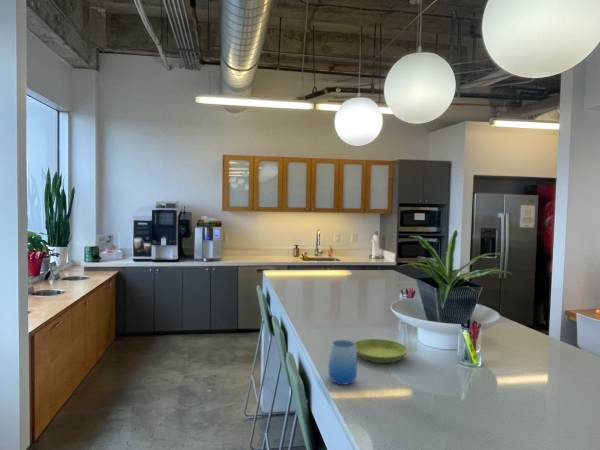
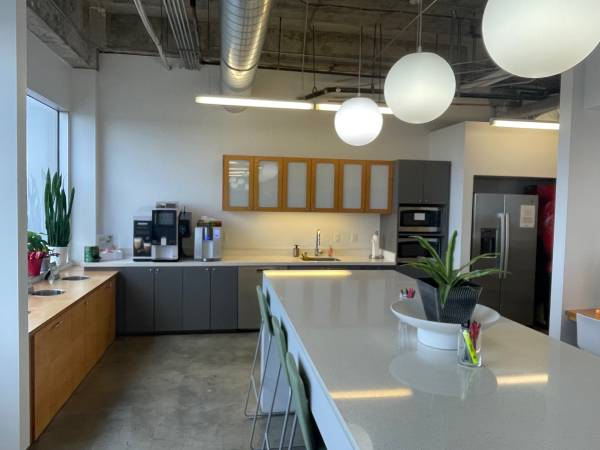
- cup (342, 361)
- saucer (379, 351)
